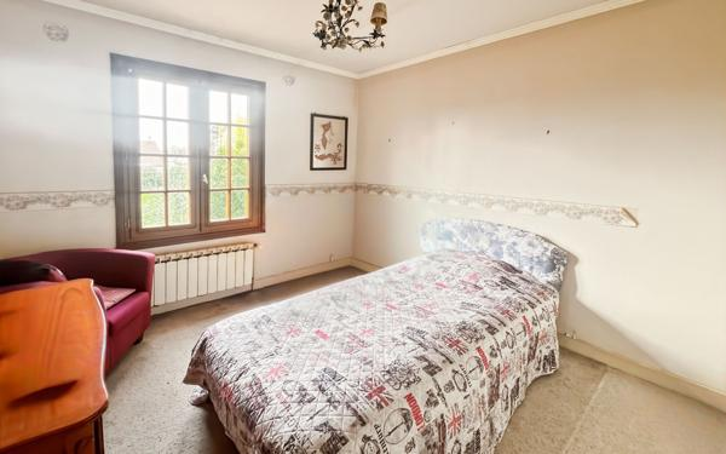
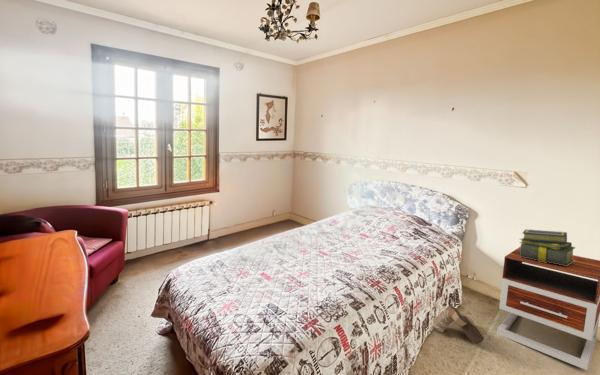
+ stack of books (545, 245)
+ nightstand (550, 299)
+ boots (461, 319)
